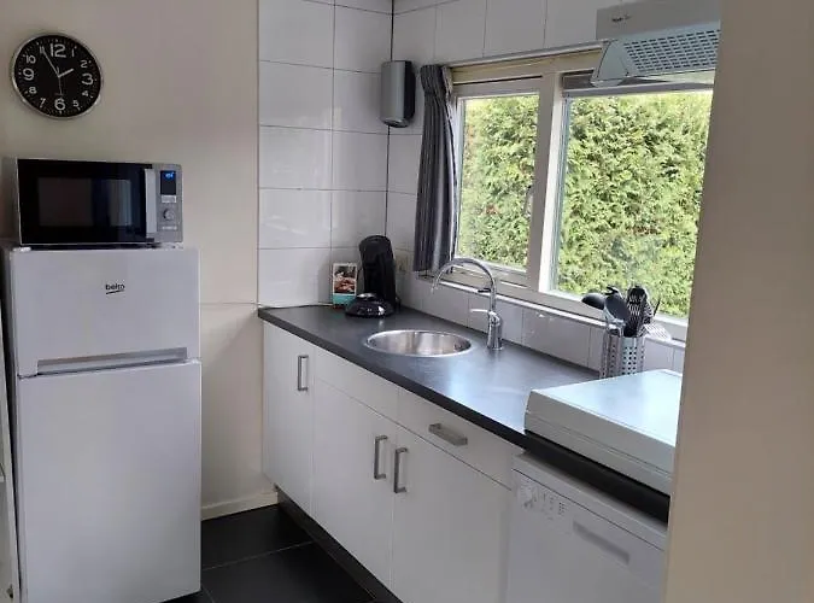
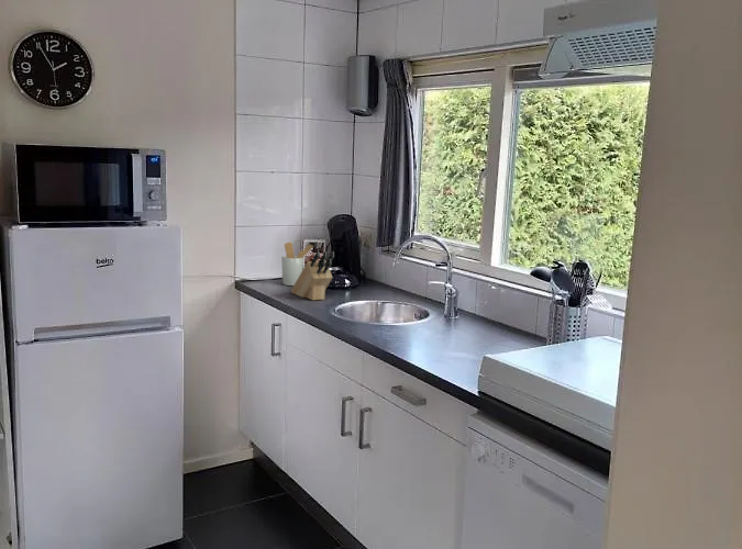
+ knife block (313, 272)
+ utensil holder (298, 264)
